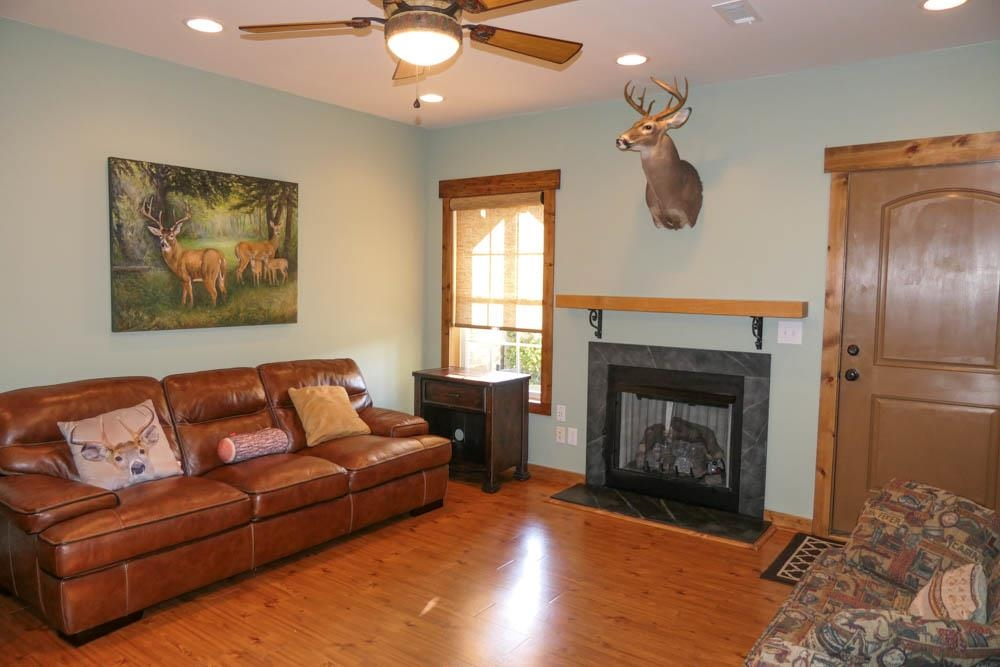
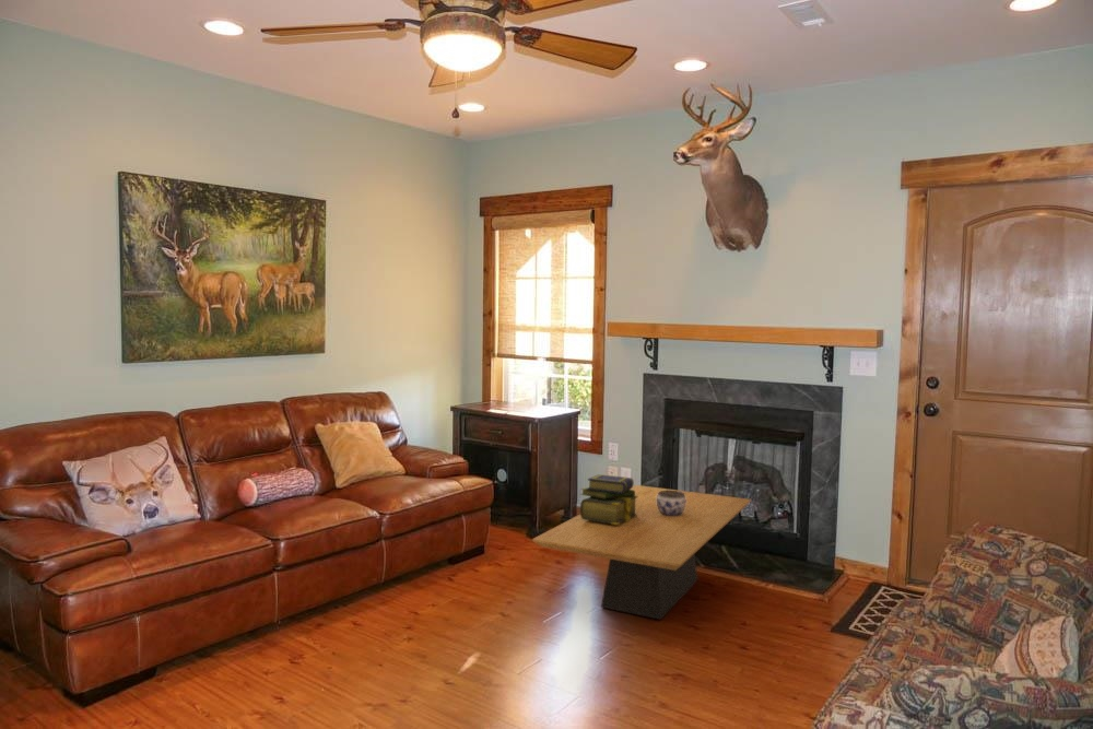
+ stack of books (609, 496)
+ coffee table (653, 554)
+ jar (671, 503)
